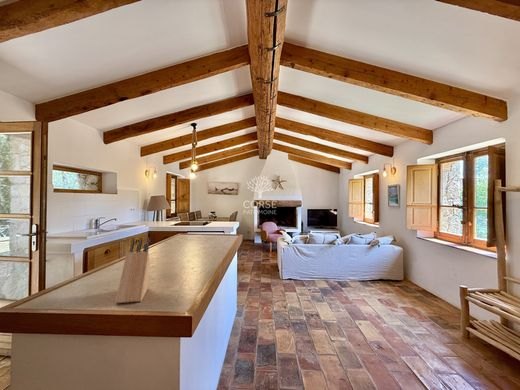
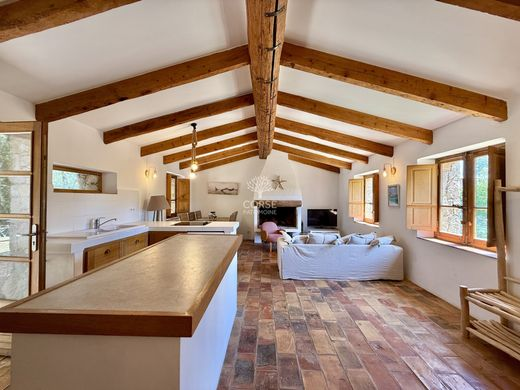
- knife block (135, 266)
